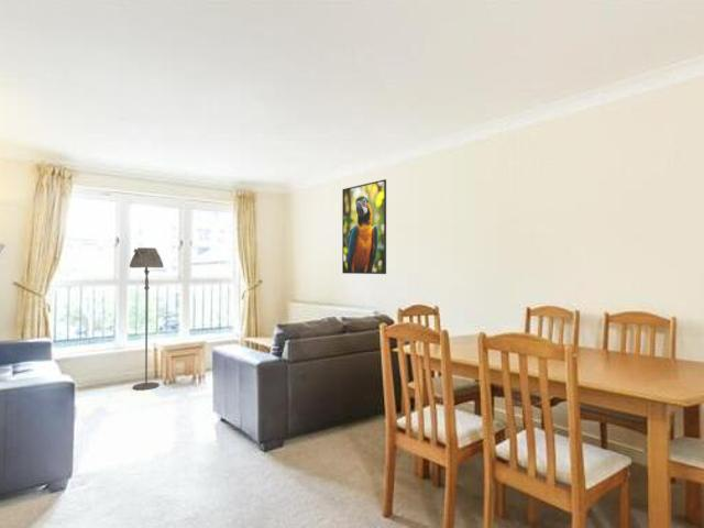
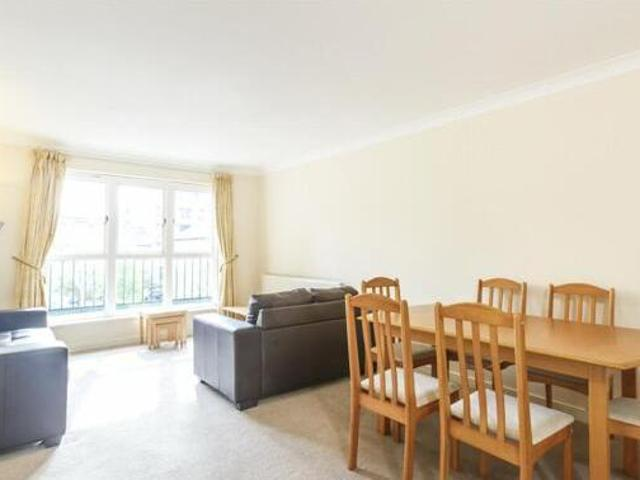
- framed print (363, 229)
- floor lamp (146, 317)
